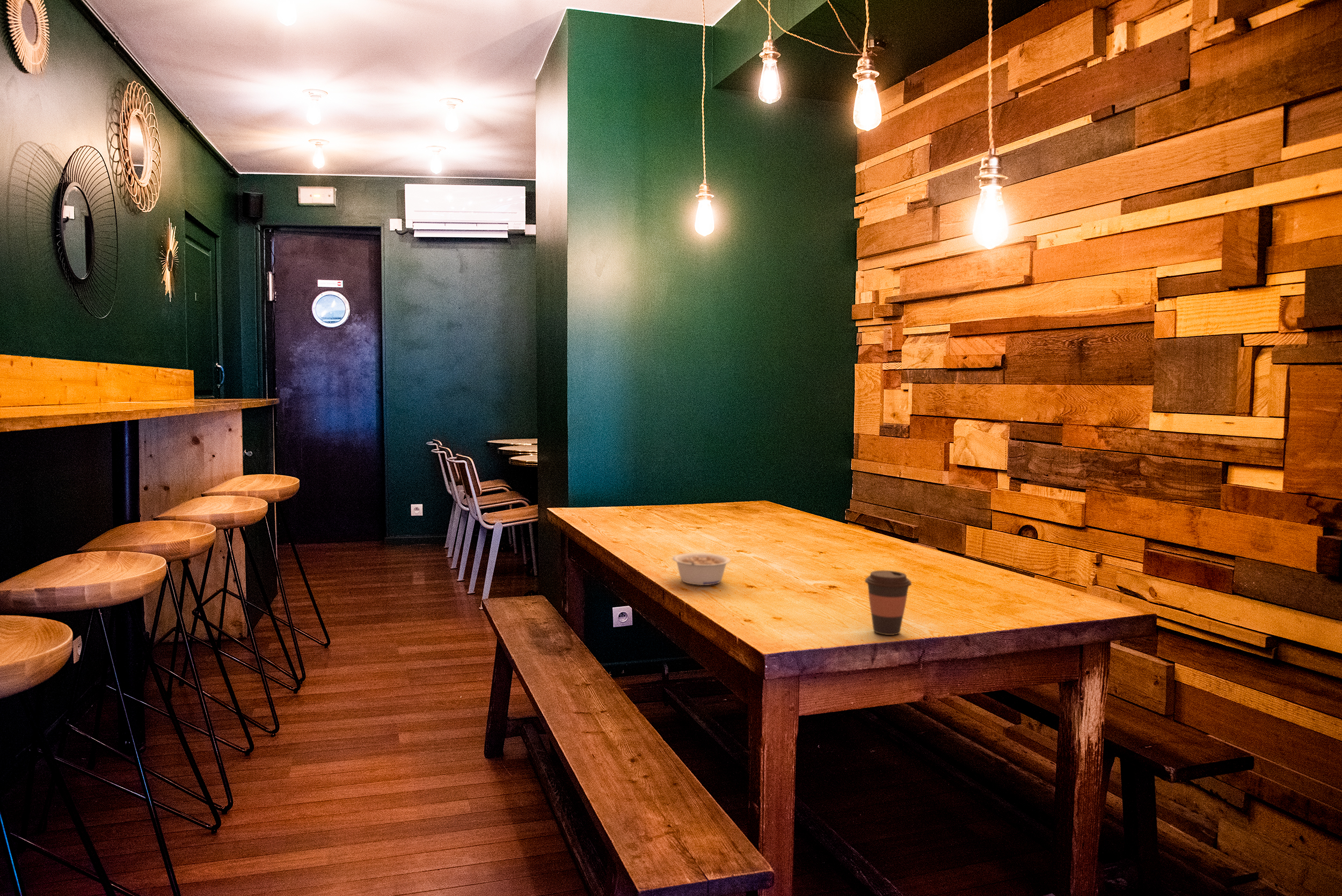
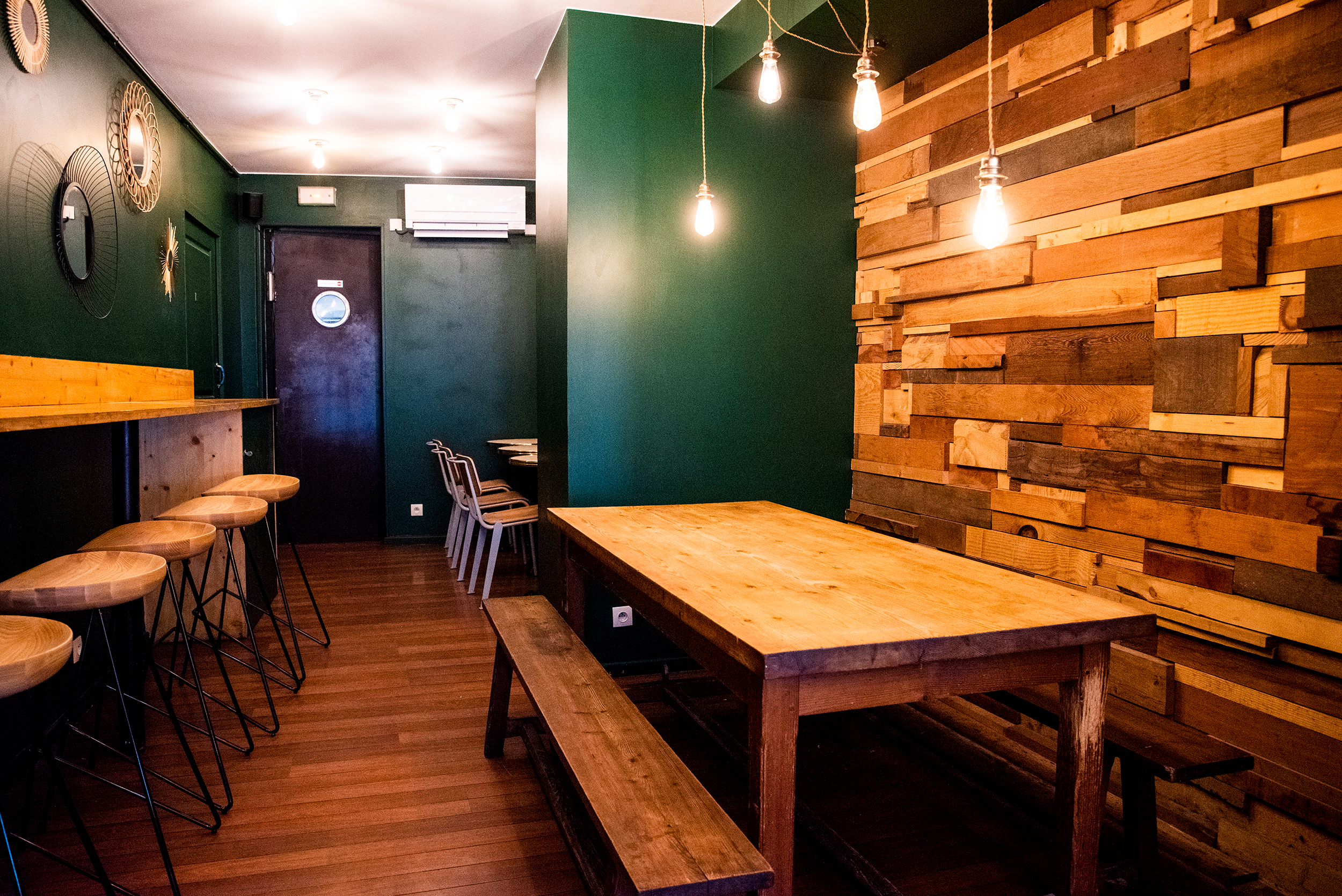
- coffee cup (887, 602)
- legume (702, 567)
